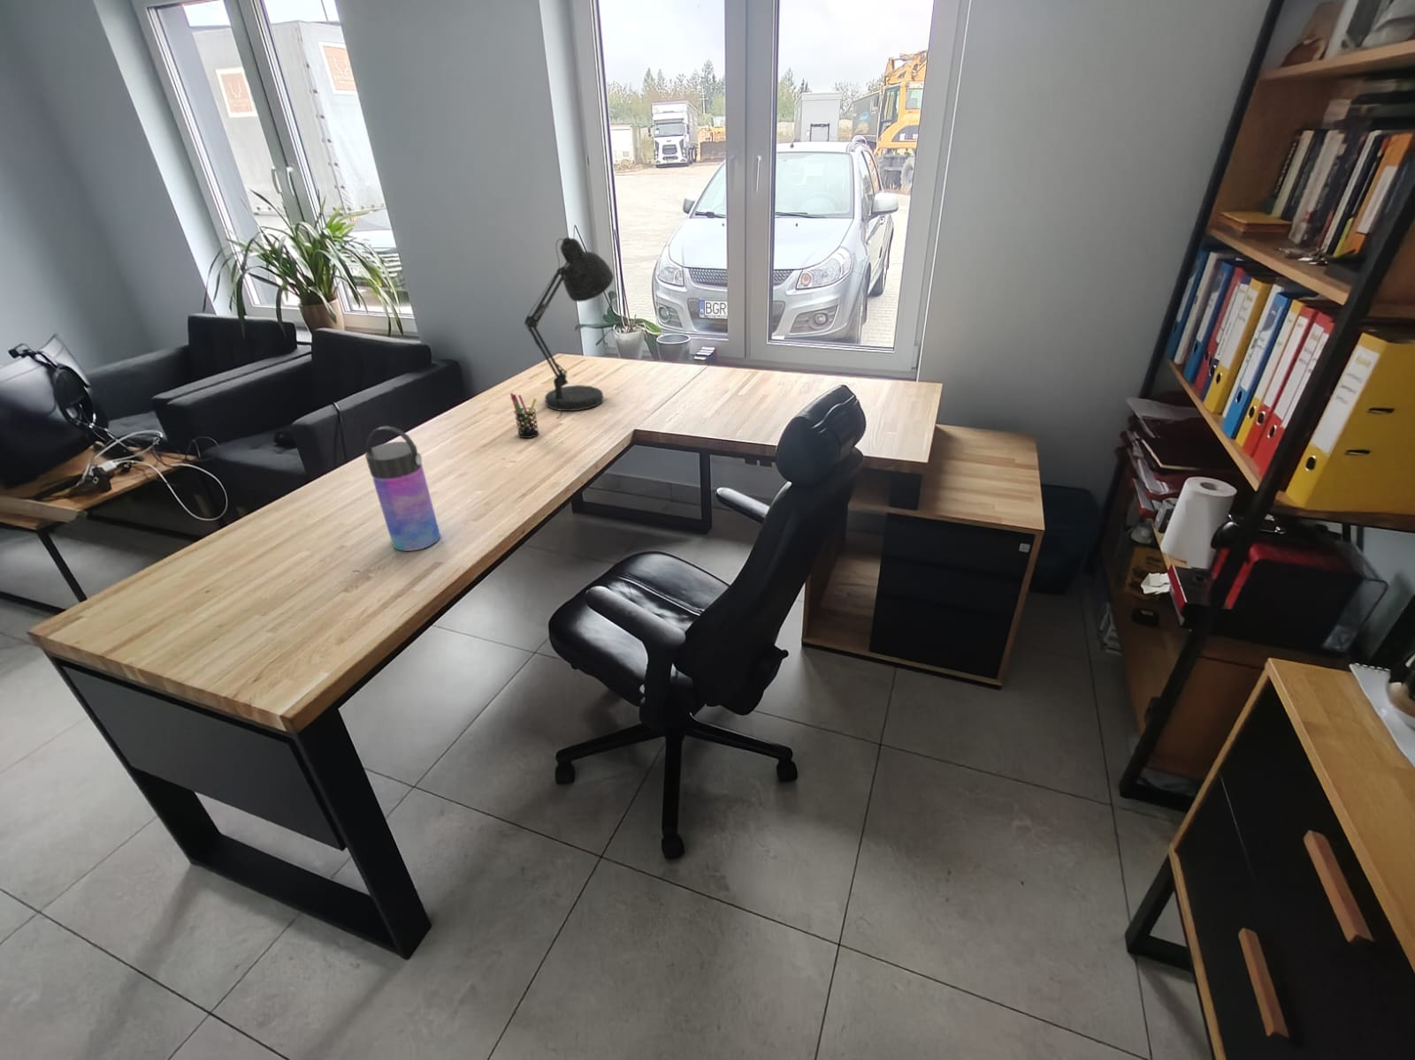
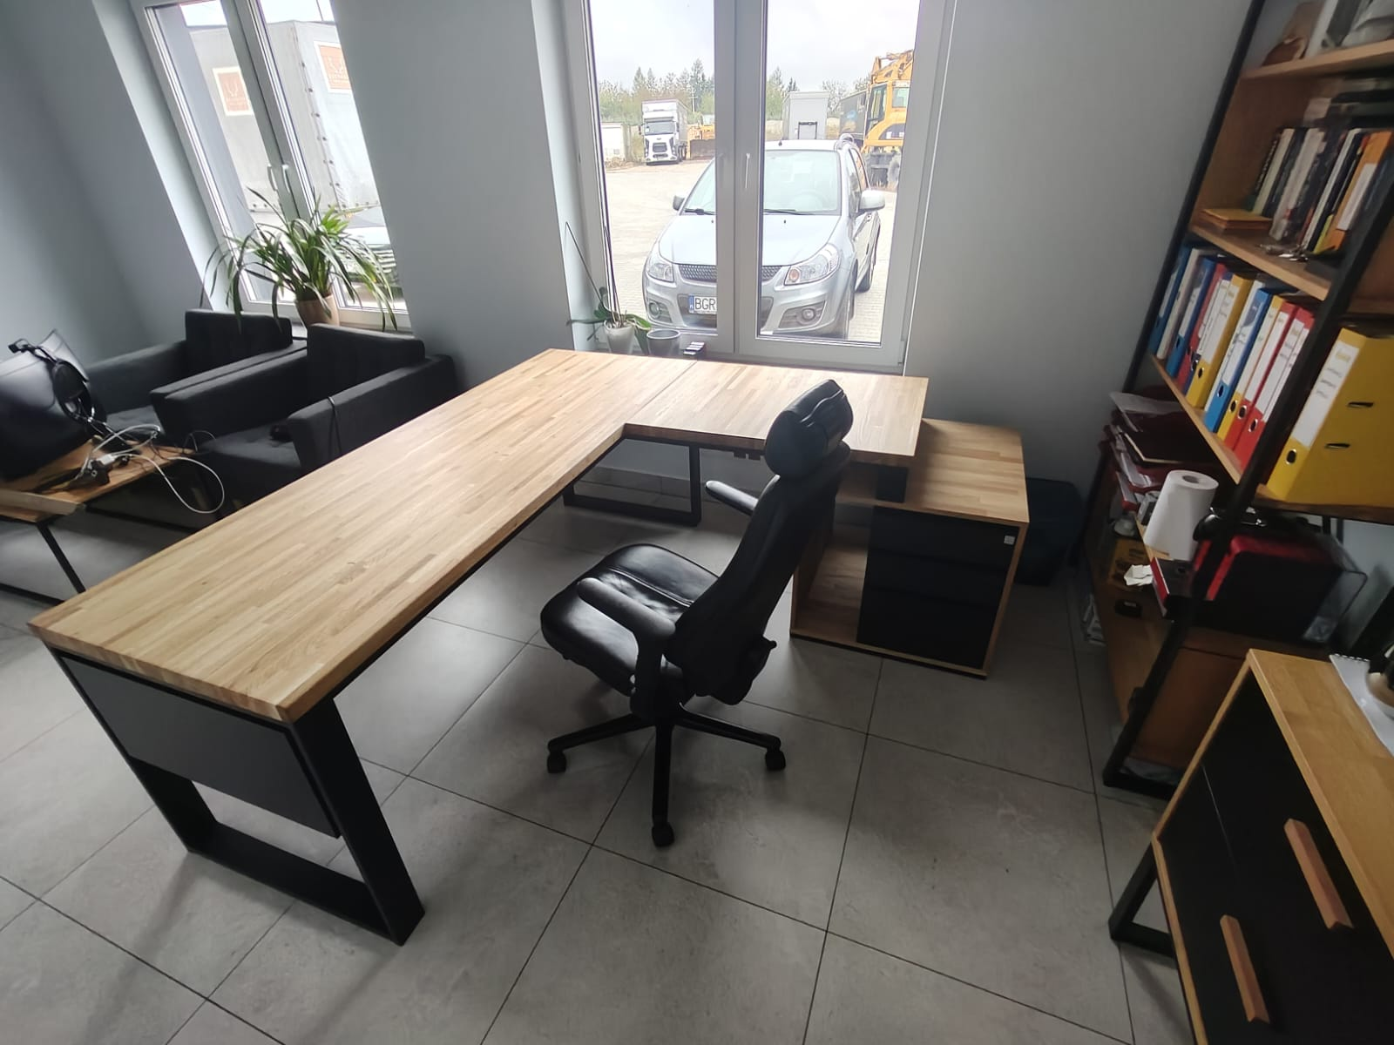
- pen holder (523, 414)
- water bottle (401, 485)
- desk lamp (573, 301)
